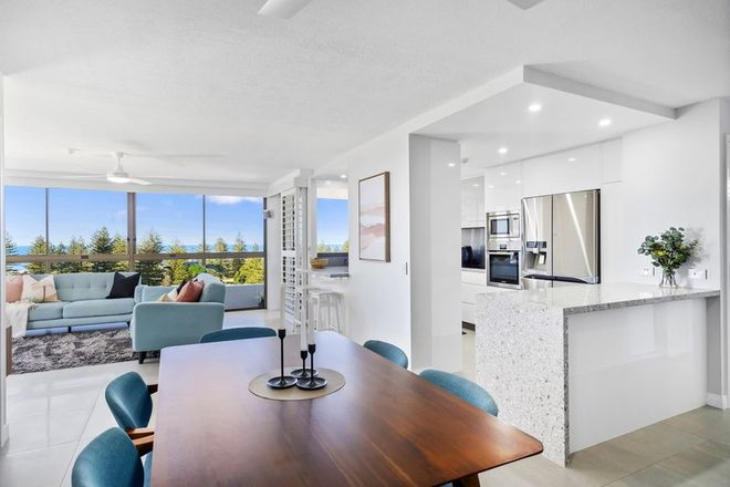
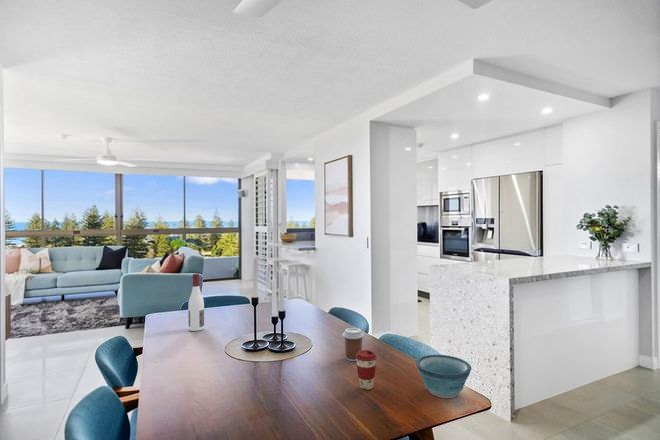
+ coffee cup (353, 344)
+ coffee cup (366, 369)
+ alcohol (196, 301)
+ bowl (443, 377)
